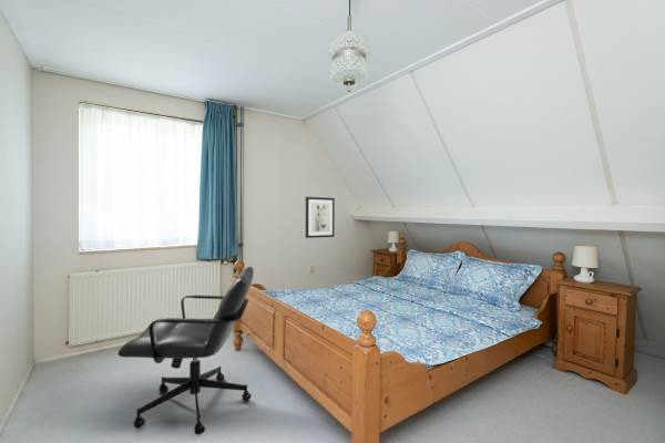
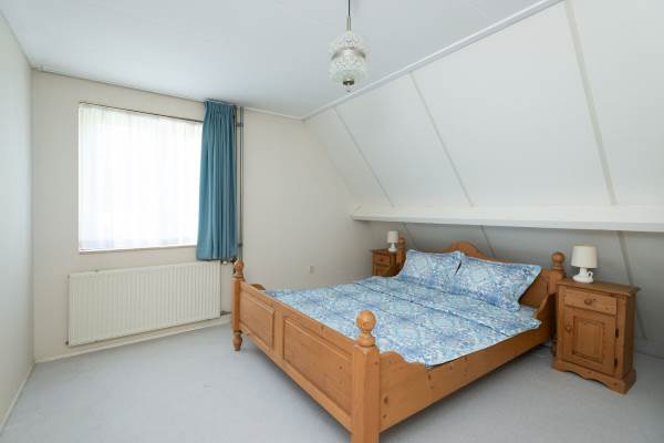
- wall art (319, 217)
- chair (195, 338)
